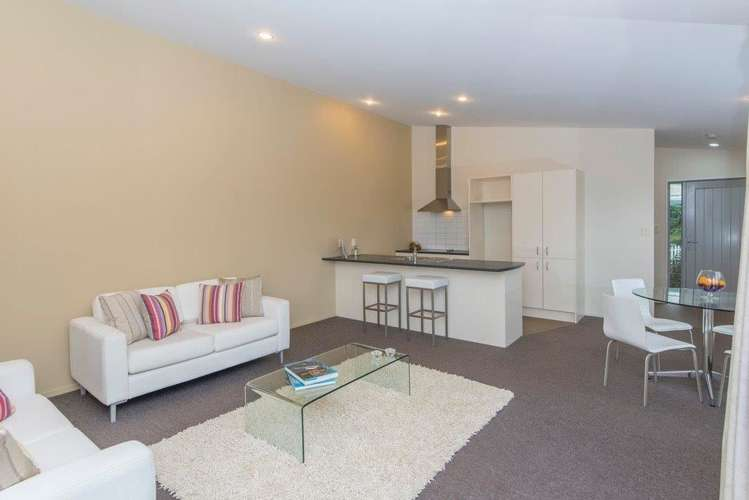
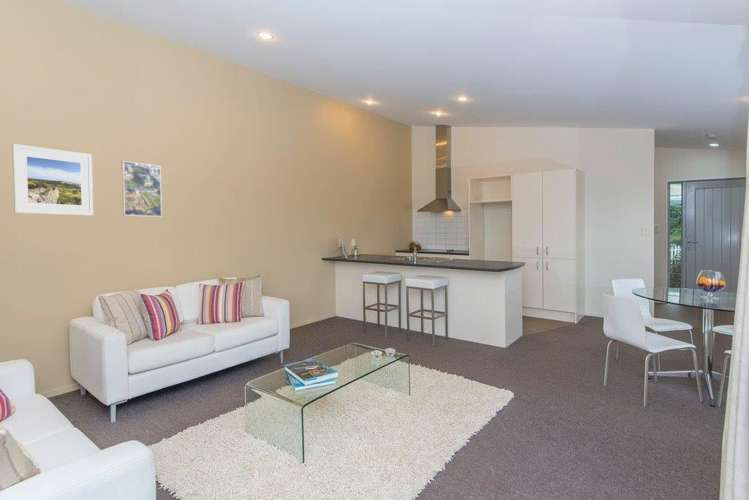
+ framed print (142, 189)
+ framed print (55, 182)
